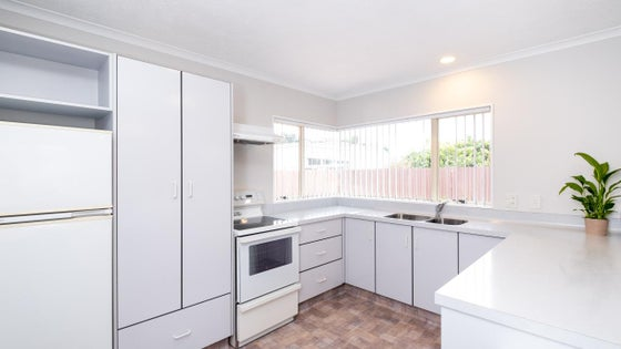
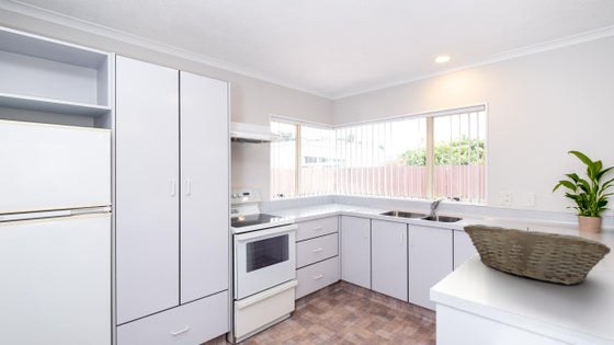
+ fruit basket (526, 246)
